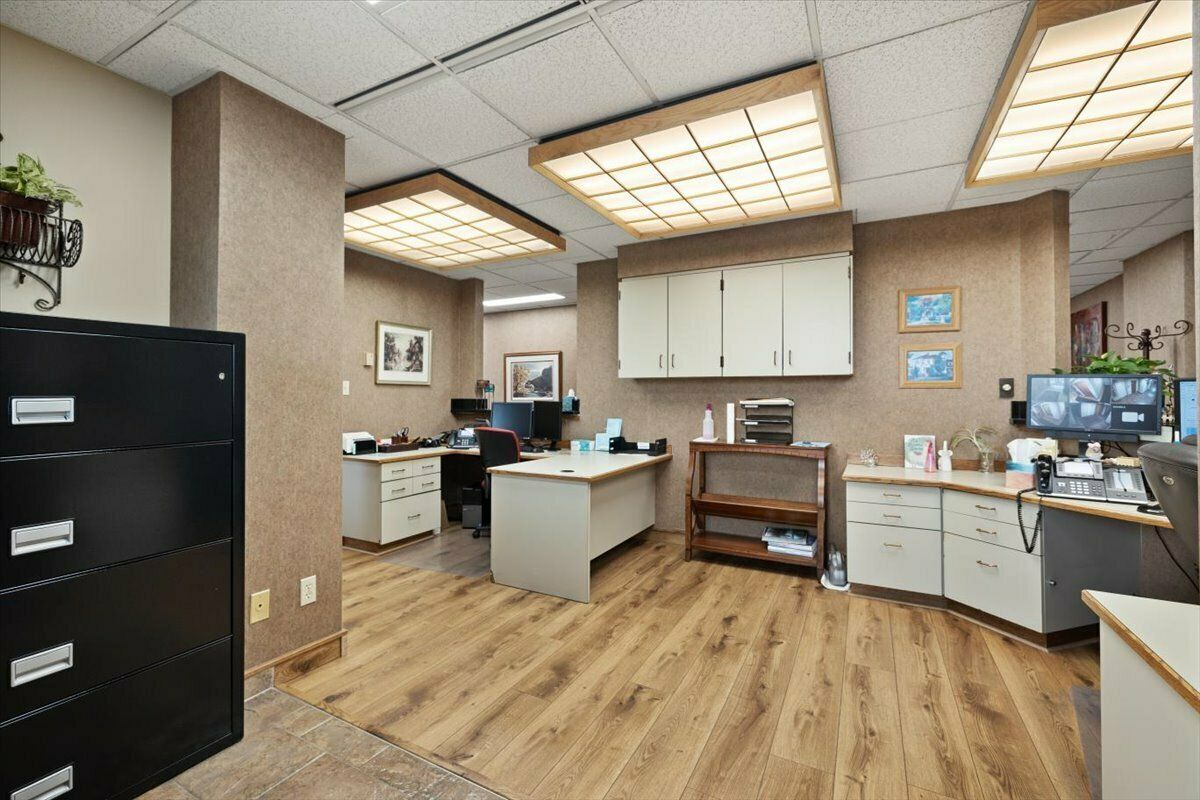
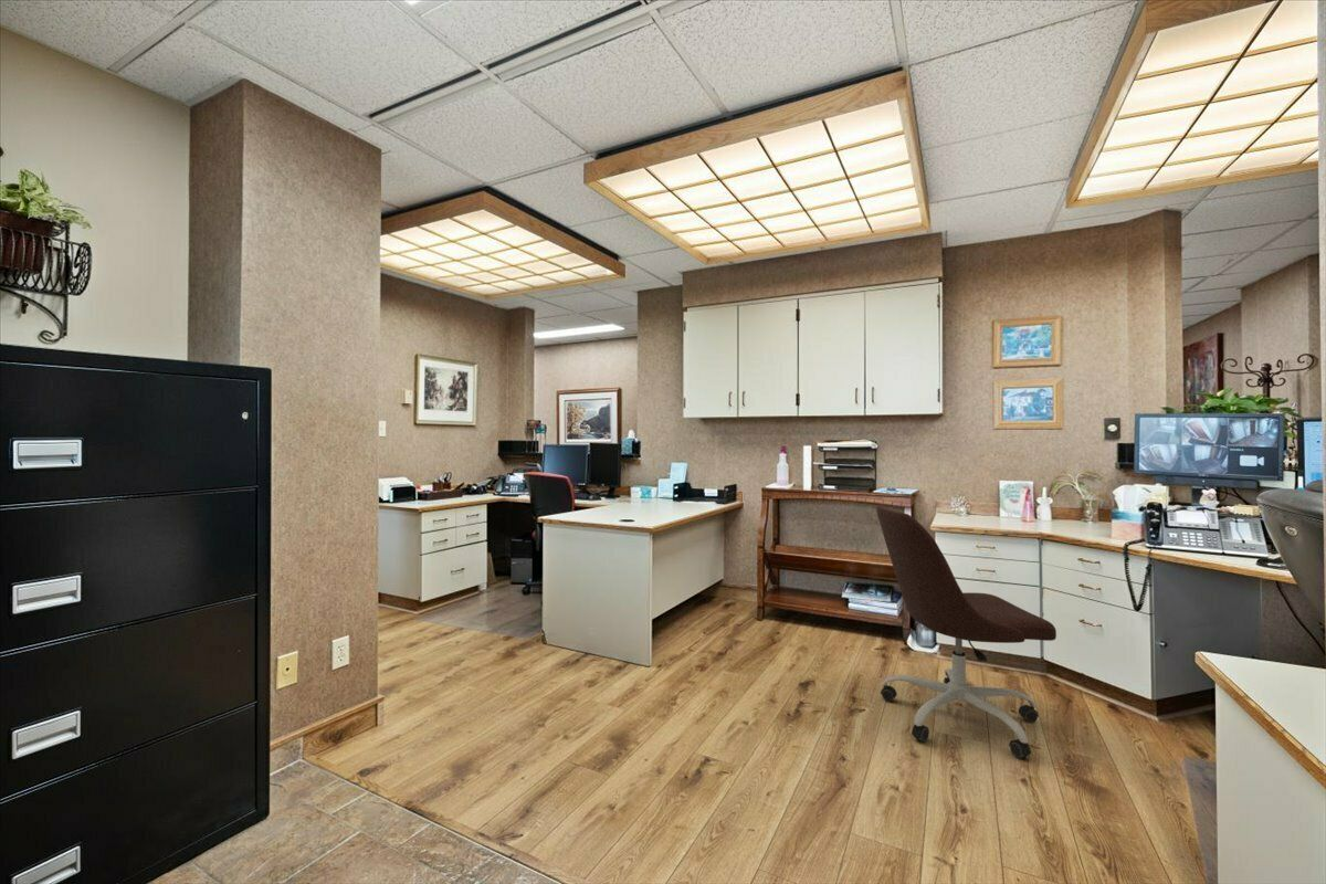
+ office chair (958, 613)
